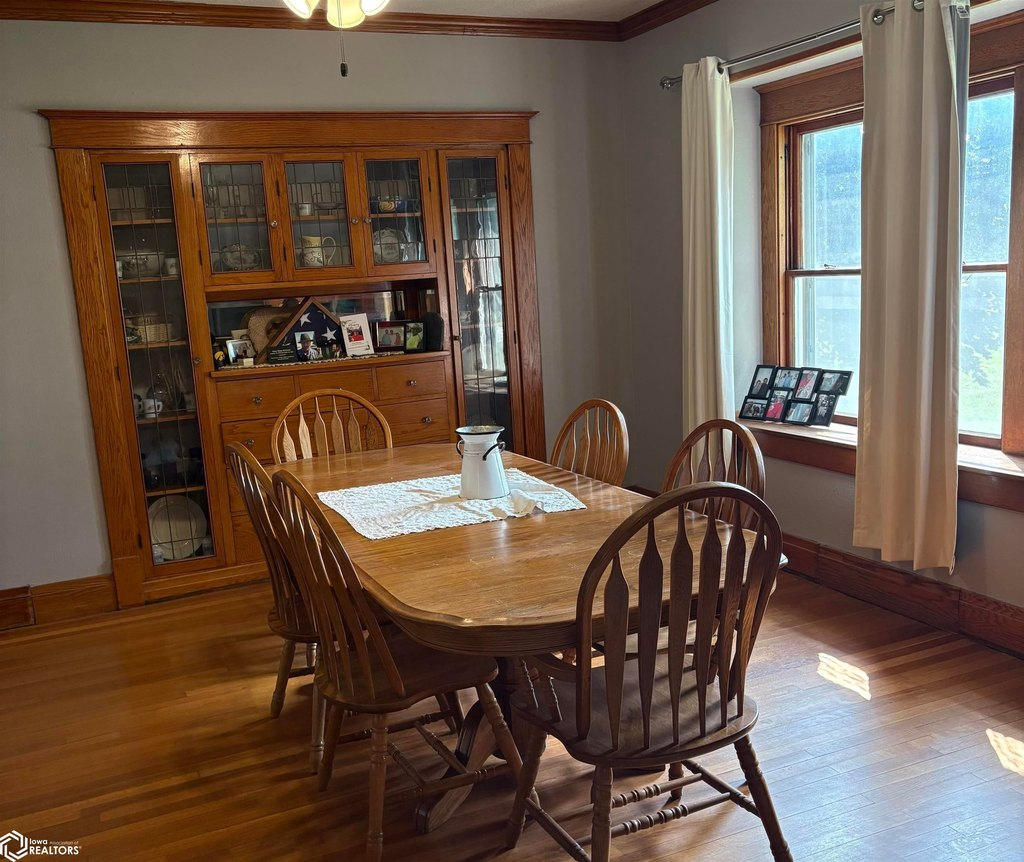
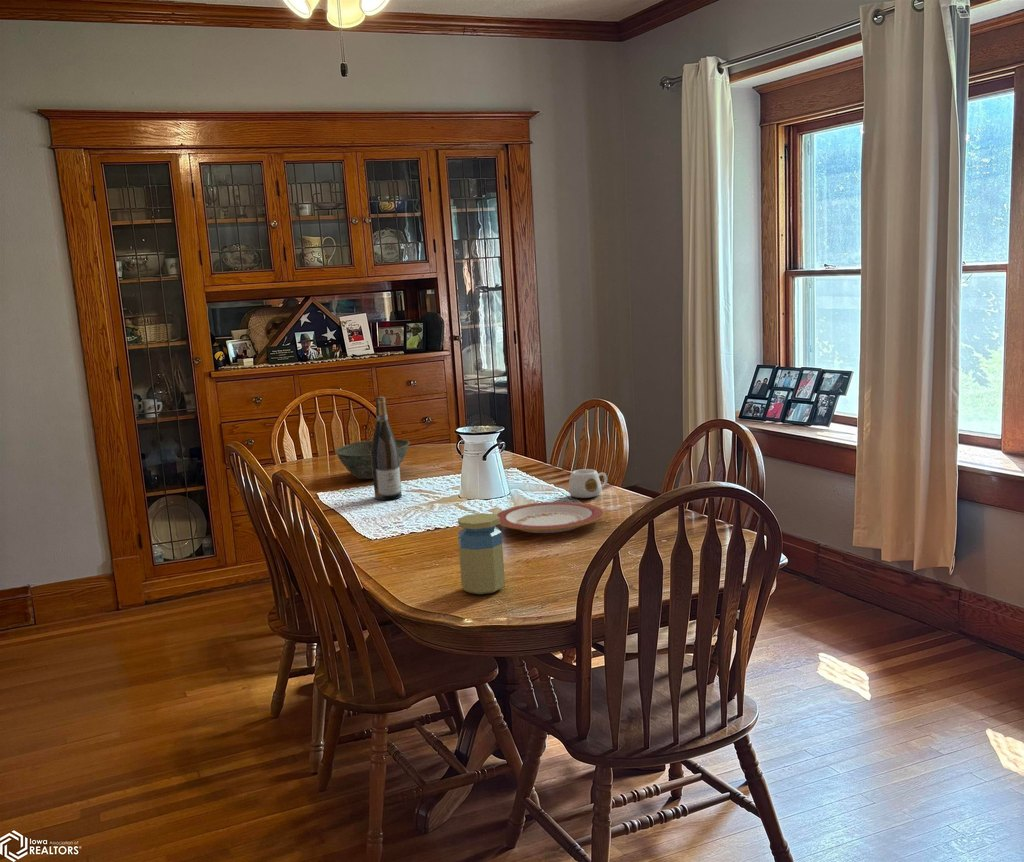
+ wine bottle (384, 447)
+ mug (588, 482)
+ bowl (371, 460)
+ jar (481, 553)
+ plate (549, 519)
